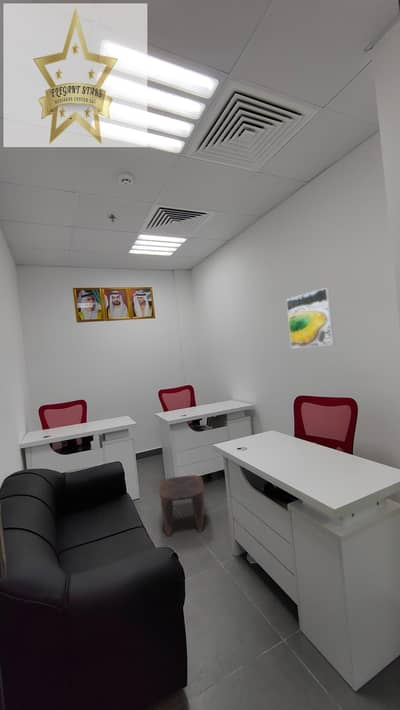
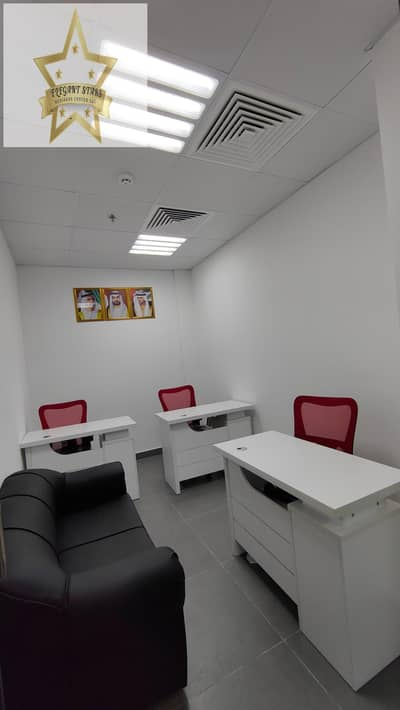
- stool (183, 499)
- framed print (308, 320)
